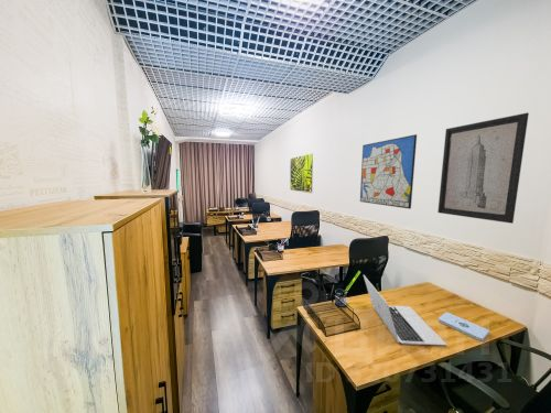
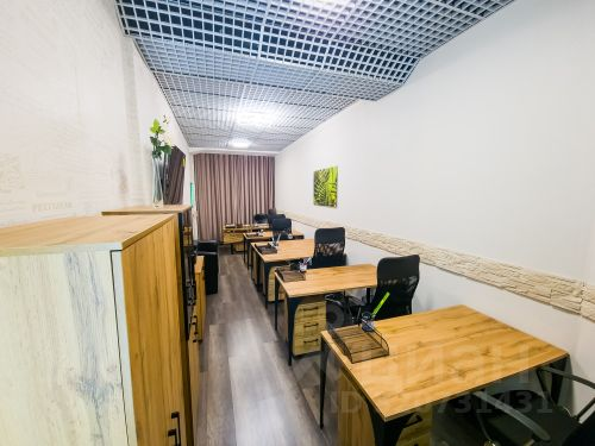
- laptop (399, 306)
- wall art (475, 171)
- wall art (383, 173)
- notepad (462, 325)
